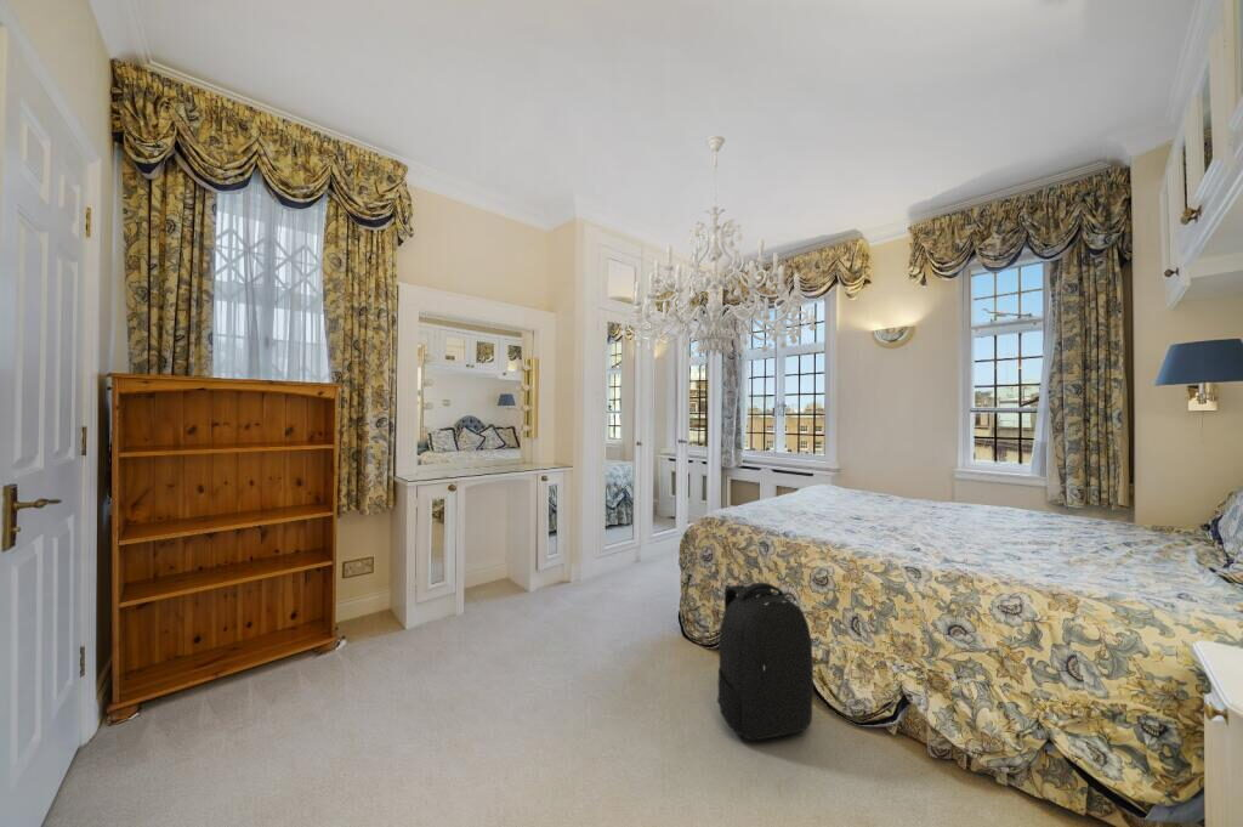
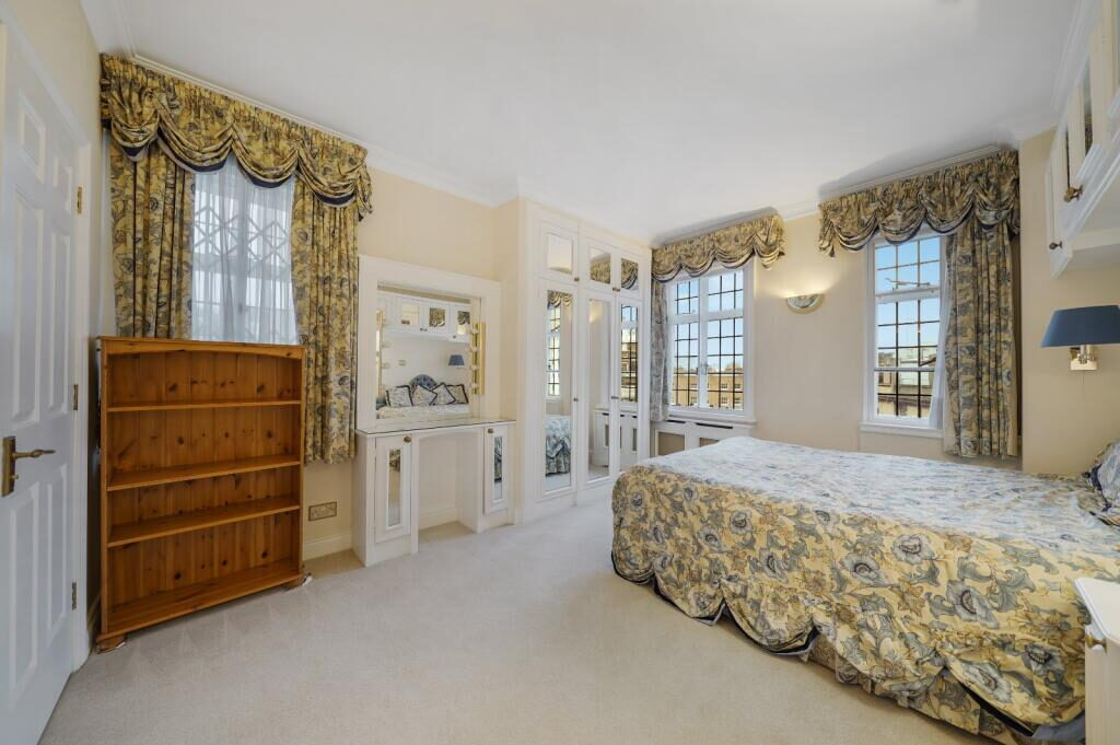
- chandelier (714, 248)
- backpack (760, 651)
